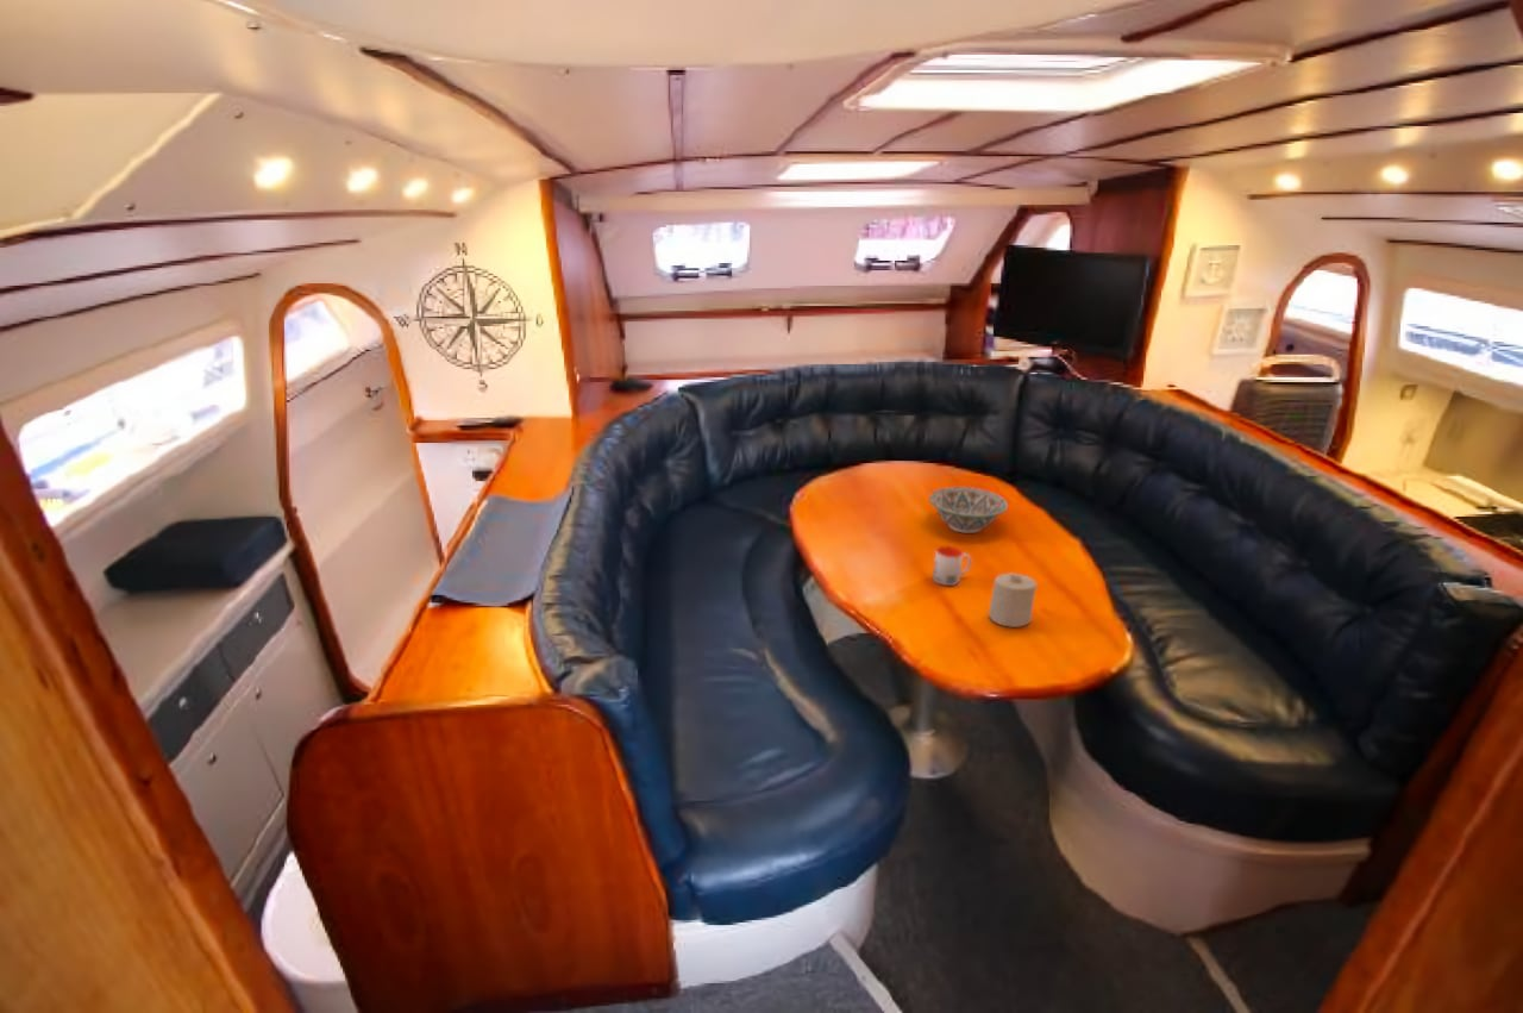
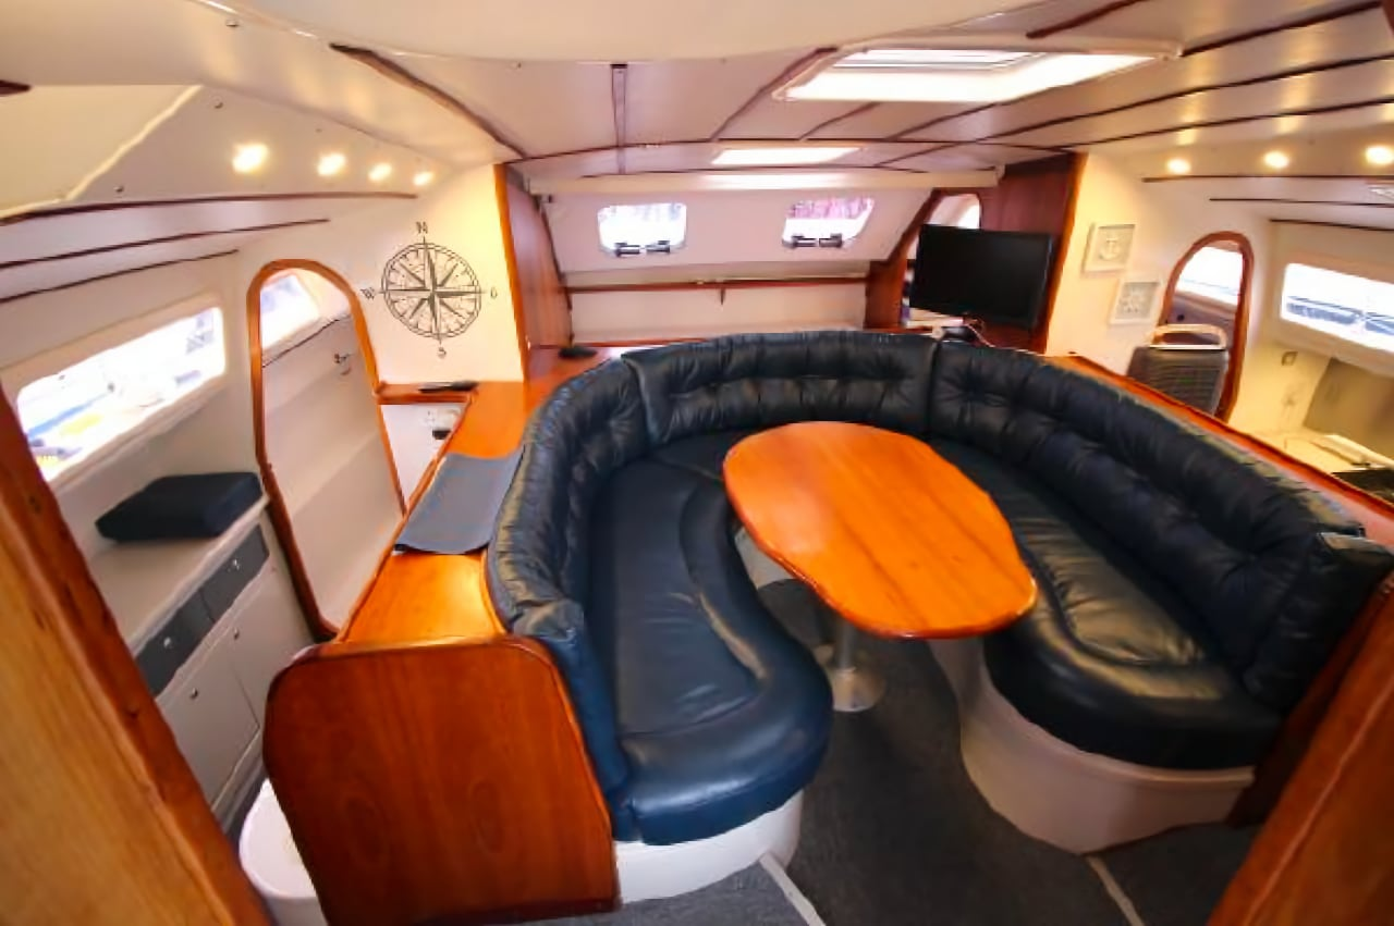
- mug (953, 564)
- candle (1013, 595)
- decorative bowl (966, 513)
